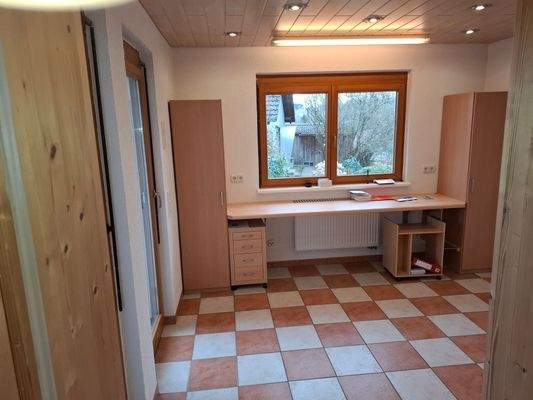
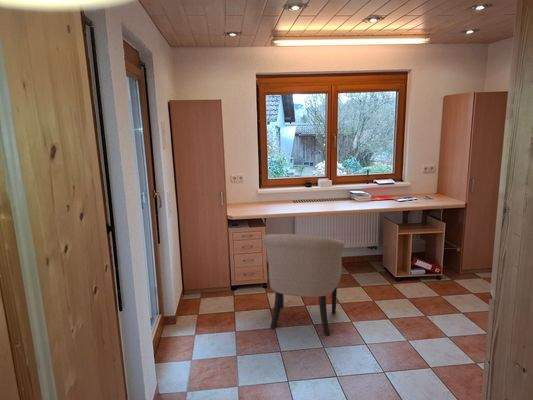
+ chair (302, 275)
